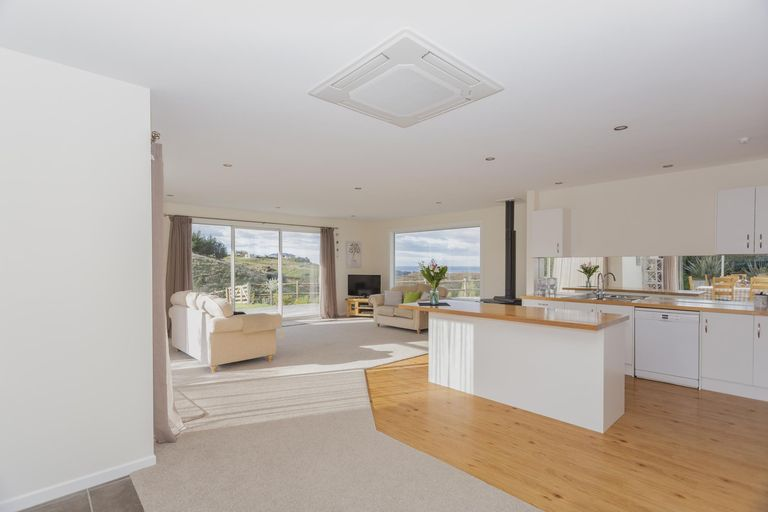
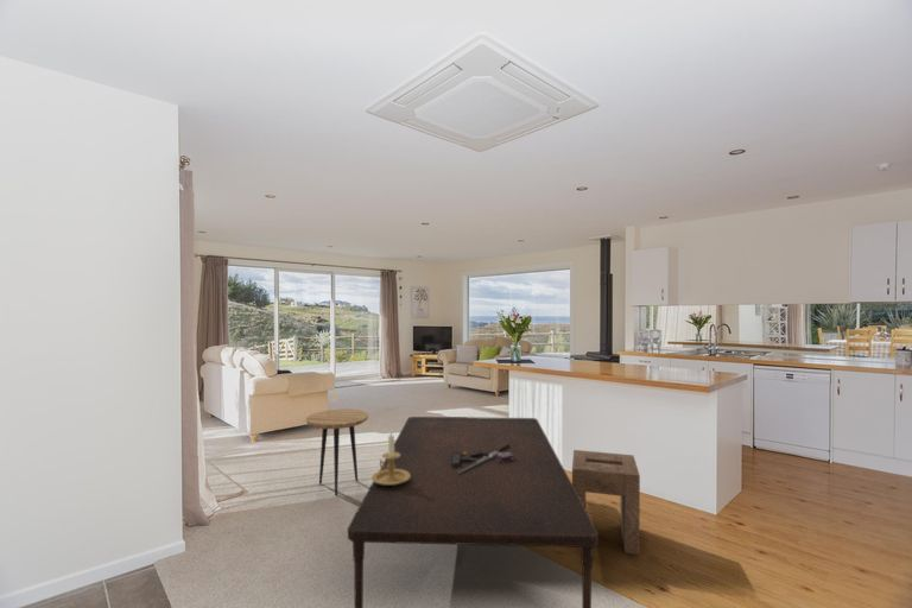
+ stool (603, 493)
+ candle holder (391, 455)
+ side table (337, 451)
+ dining table (471, 493)
